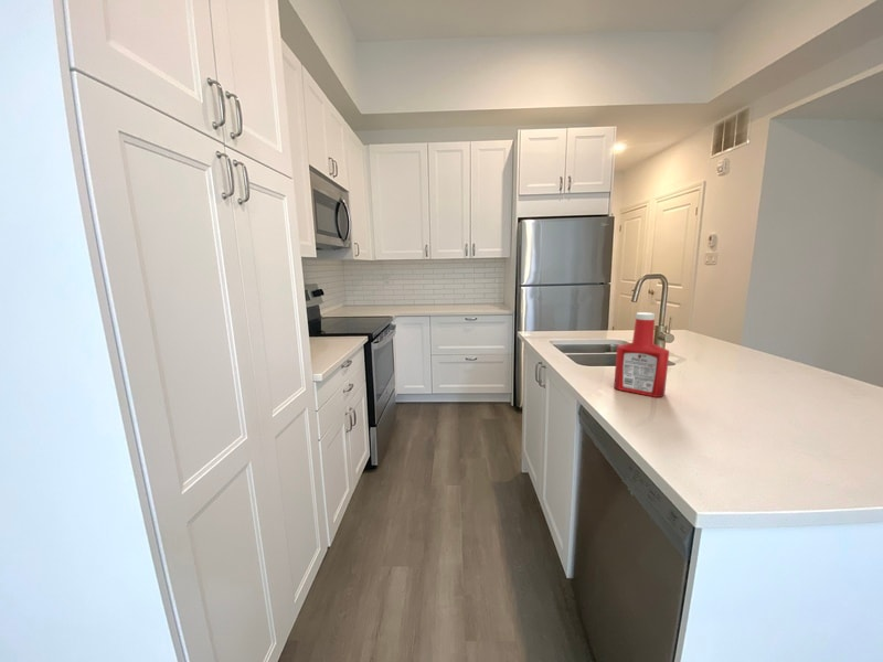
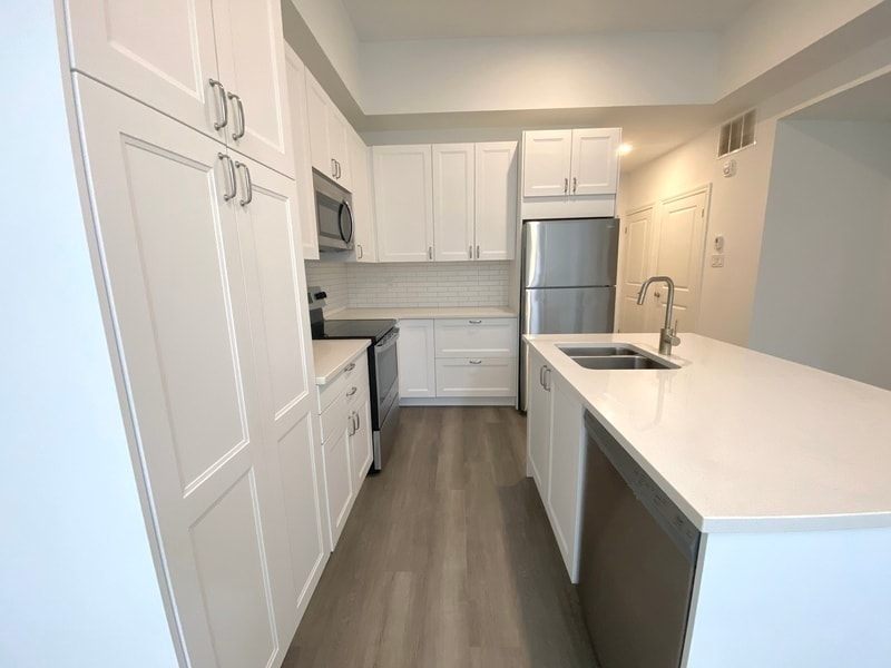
- soap bottle (641, 352)
